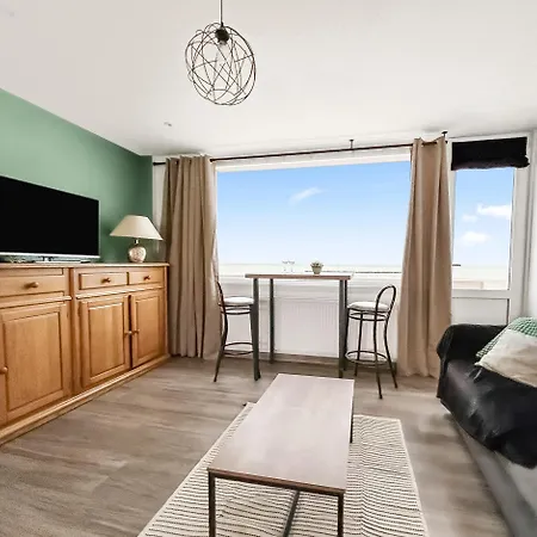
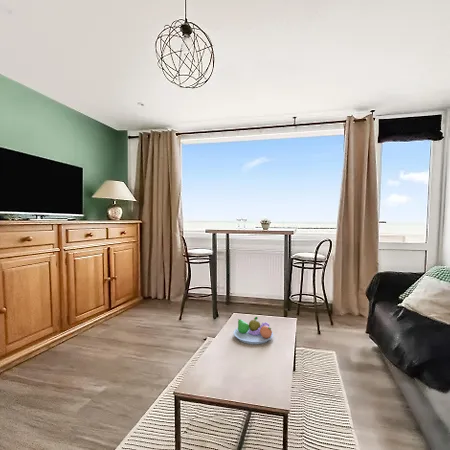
+ fruit bowl (252, 328)
